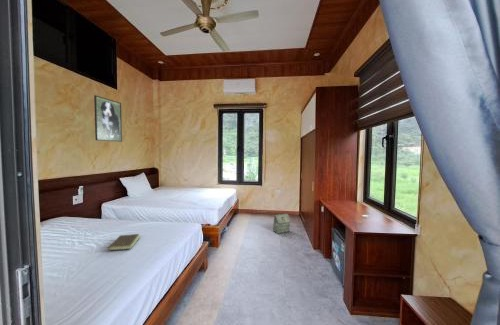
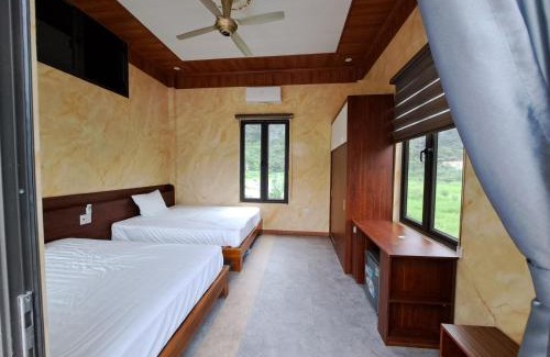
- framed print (109, 120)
- bag (281, 222)
- book (121, 242)
